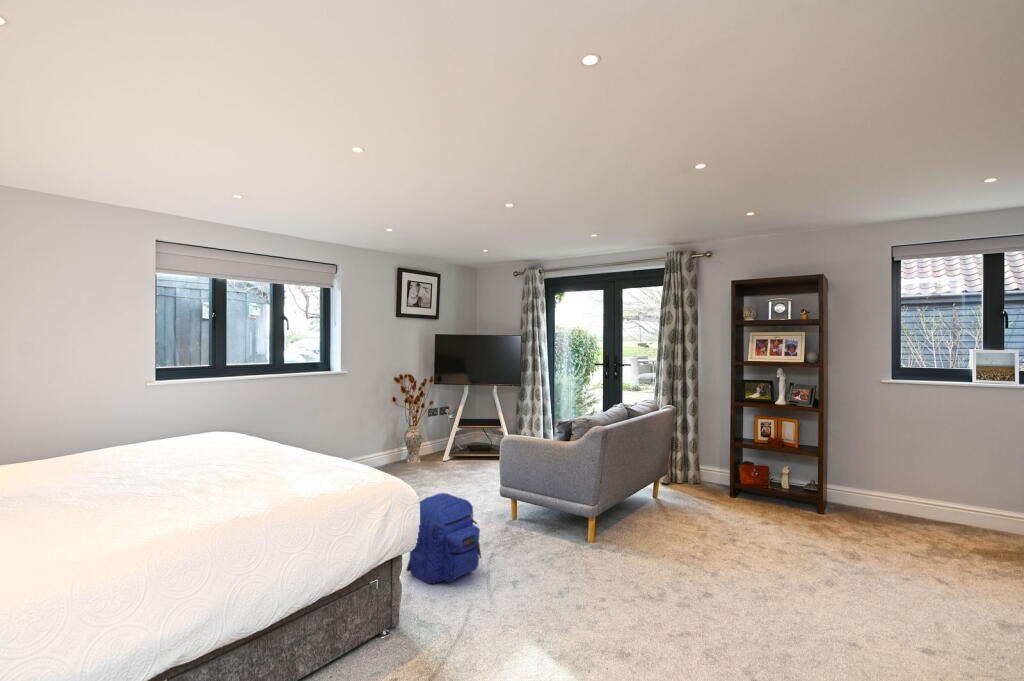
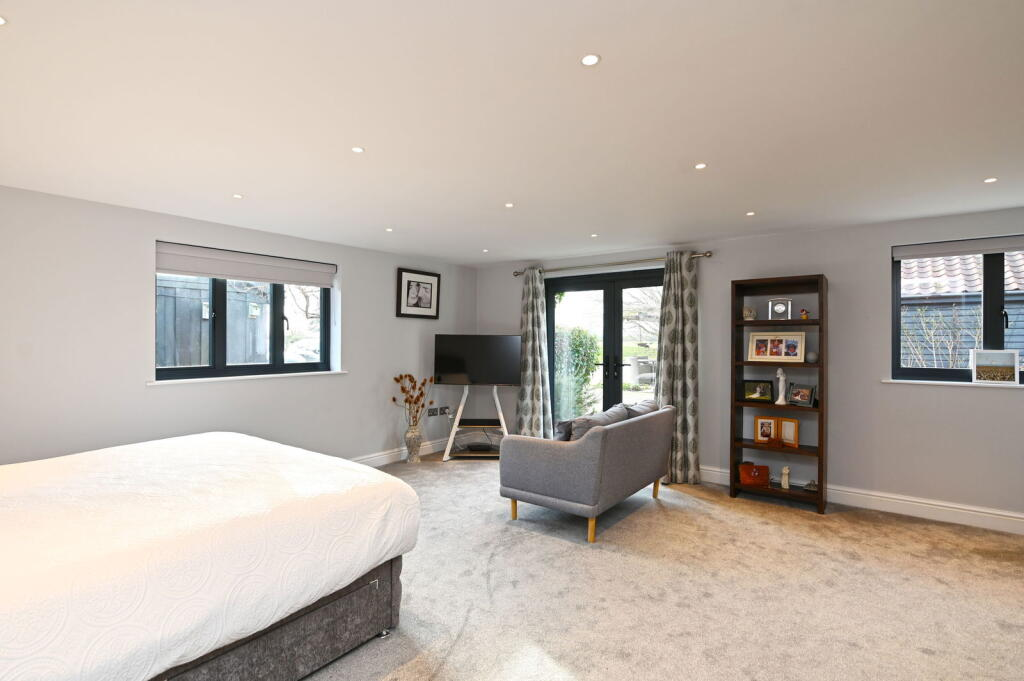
- backpack (448, 534)
